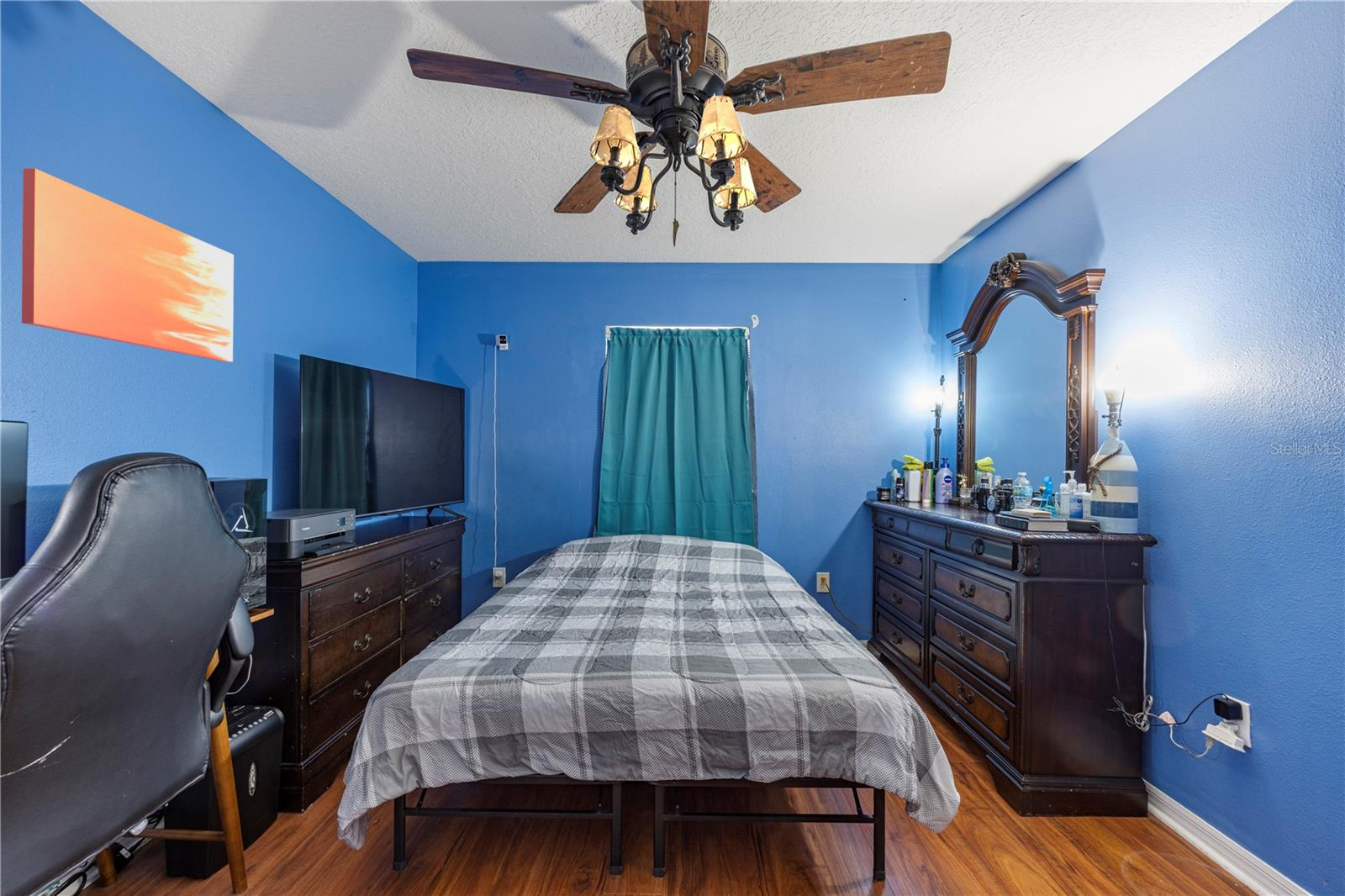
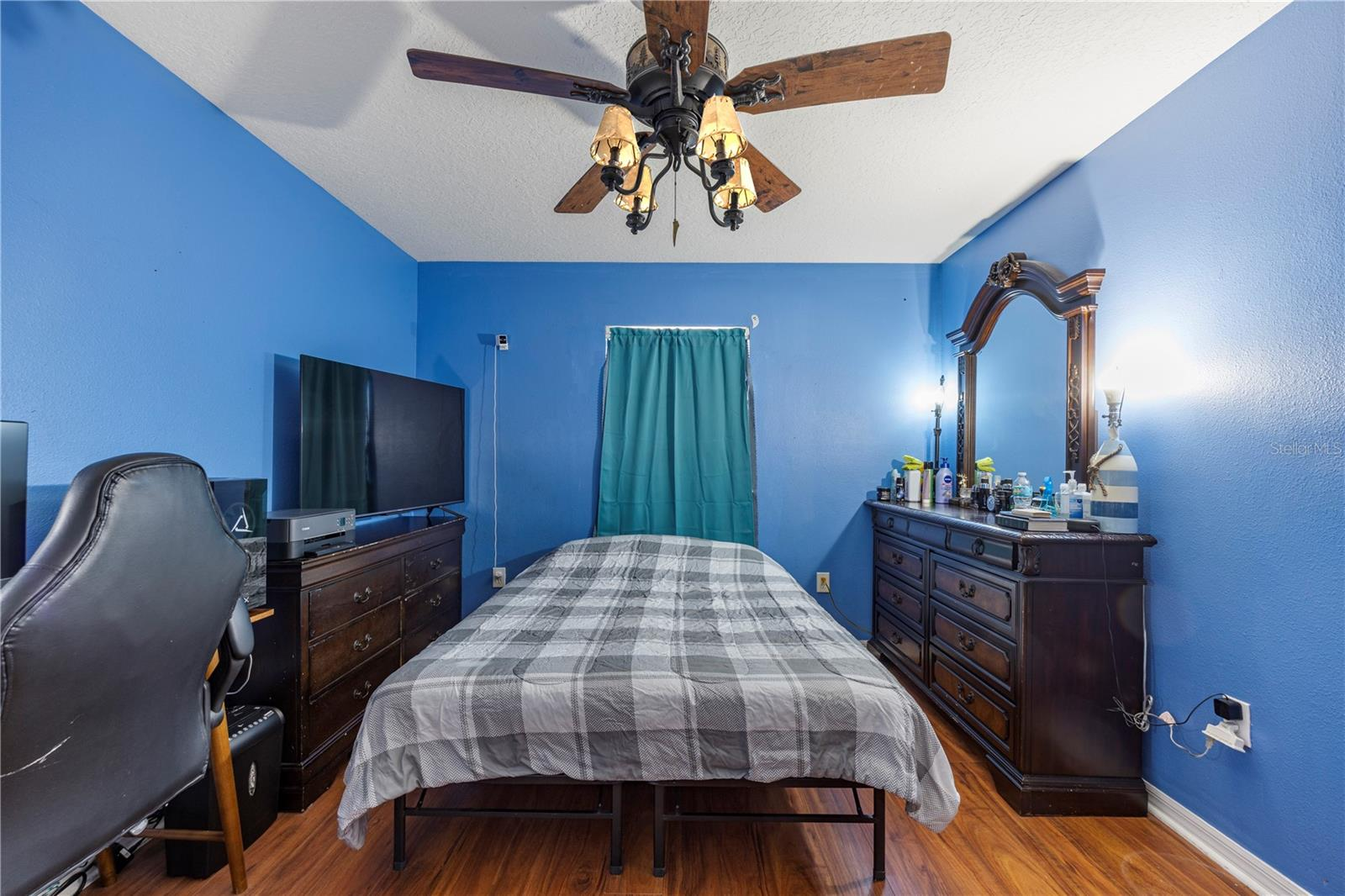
- wall art (146, 282)
